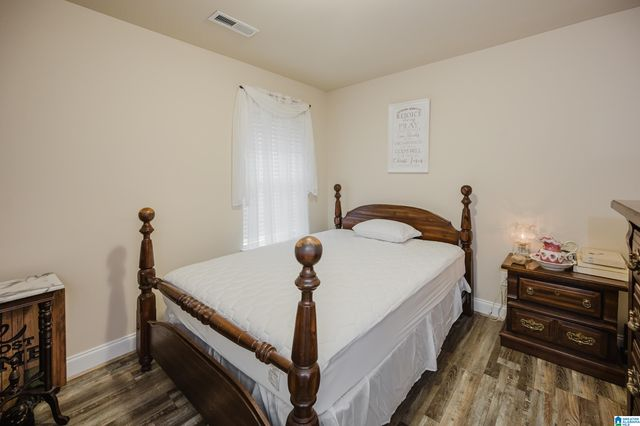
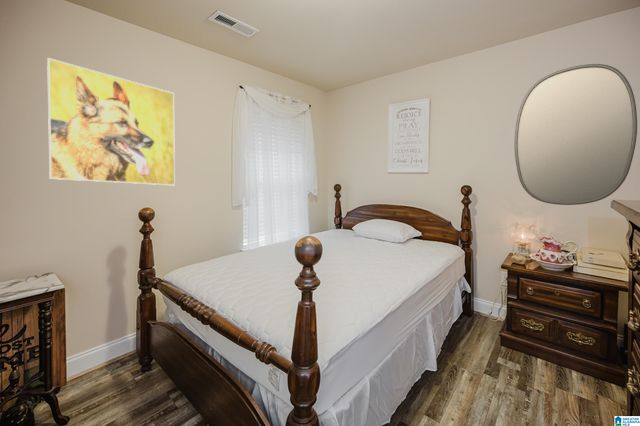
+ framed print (119, 130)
+ home mirror (569, 136)
